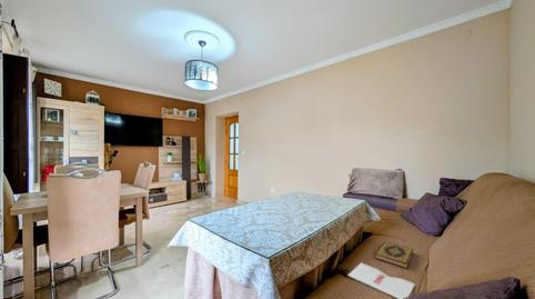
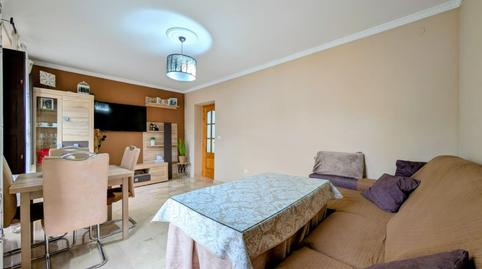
- hardback book (394, 252)
- magazine (380, 279)
